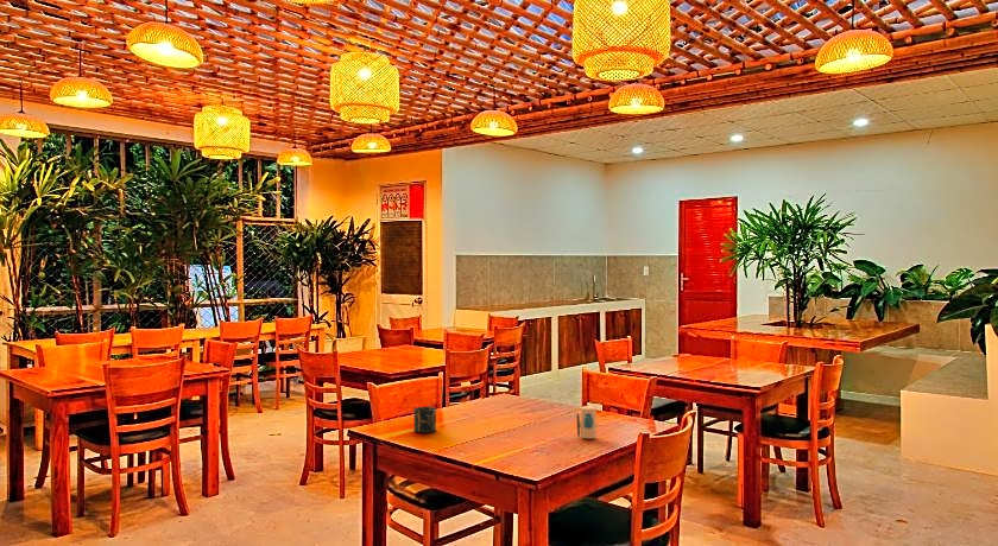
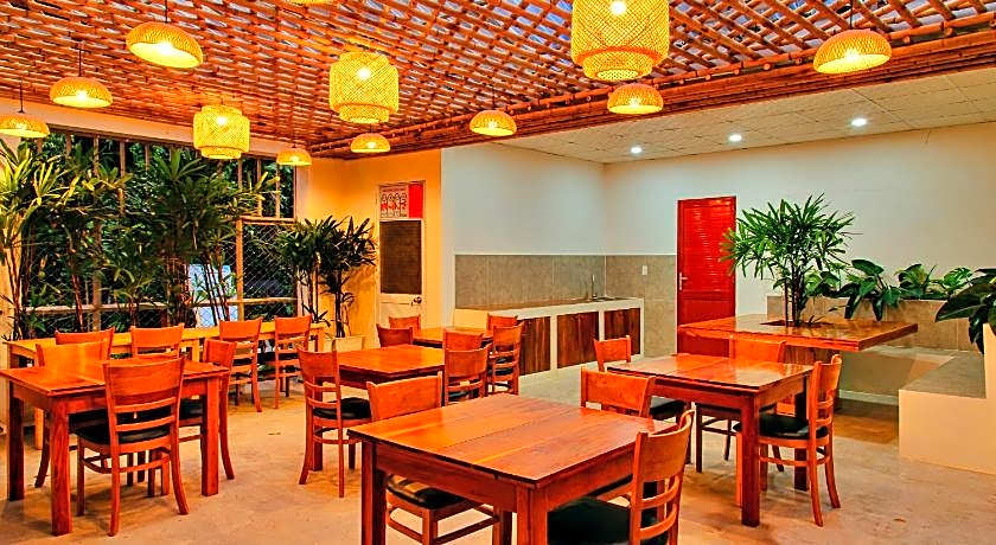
- cup (425, 420)
- toy (587, 423)
